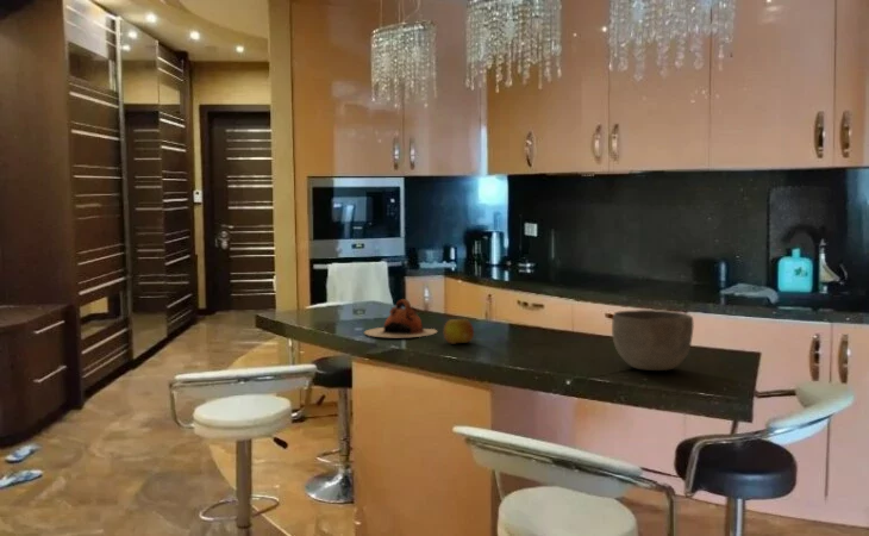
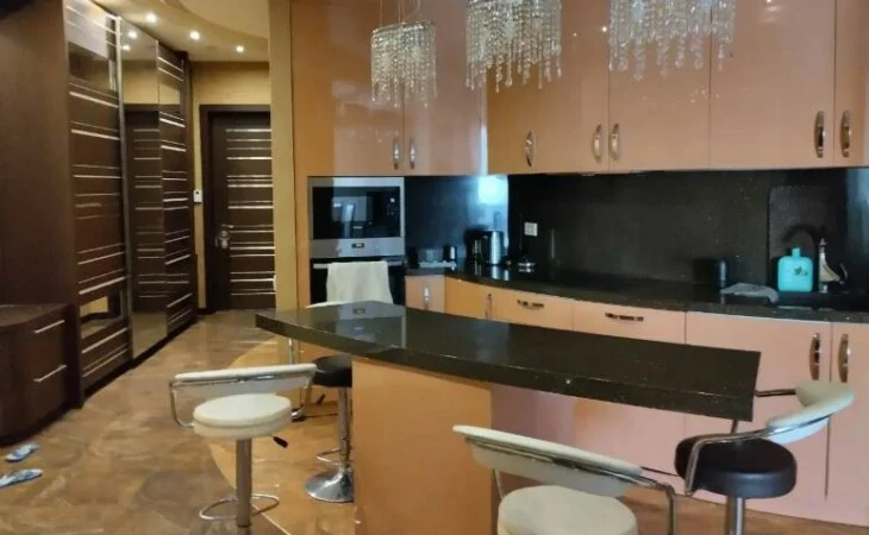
- fruit (458, 331)
- teapot (400, 314)
- bowl (651, 341)
